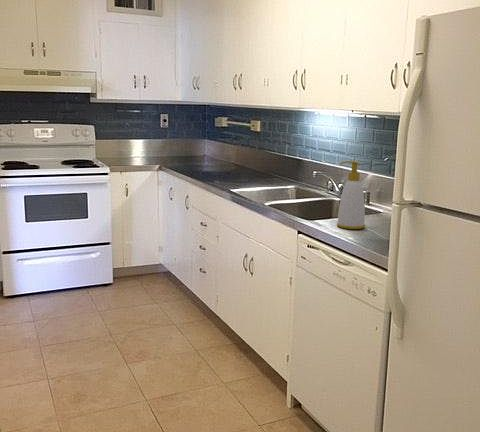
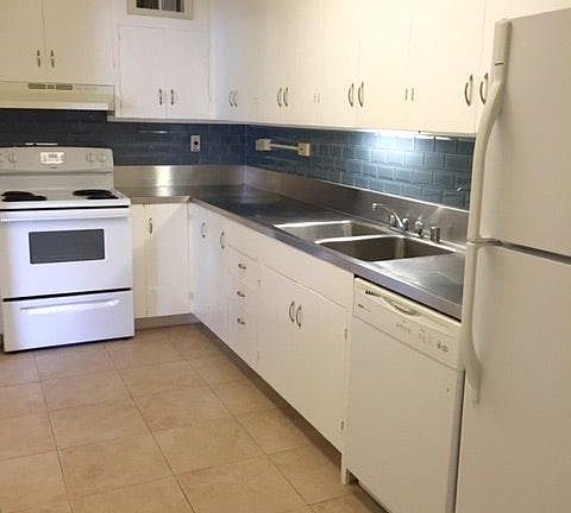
- soap bottle (352, 194)
